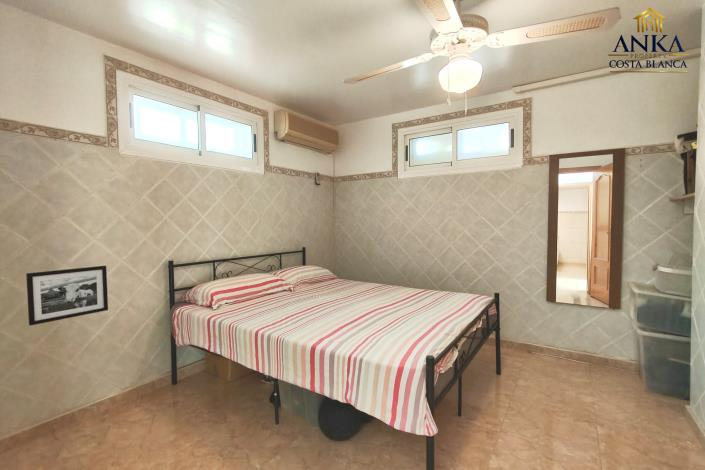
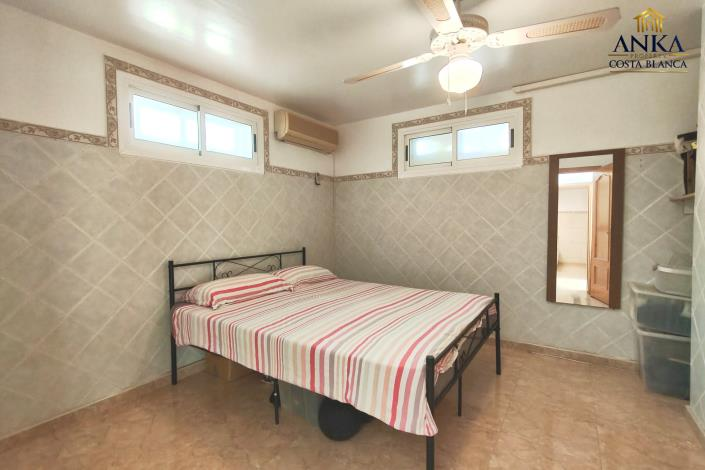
- picture frame (70, 293)
